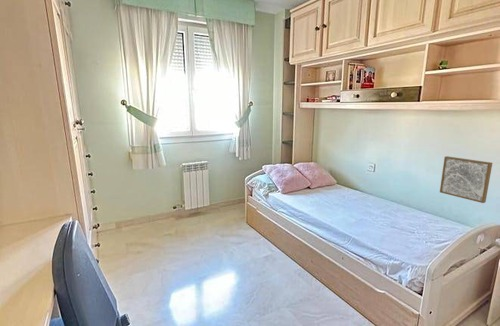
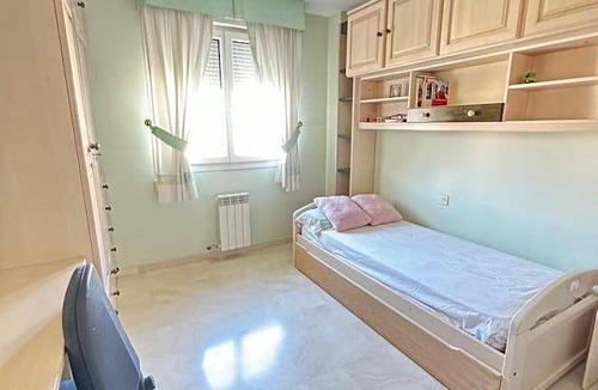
- wall art (464, 178)
